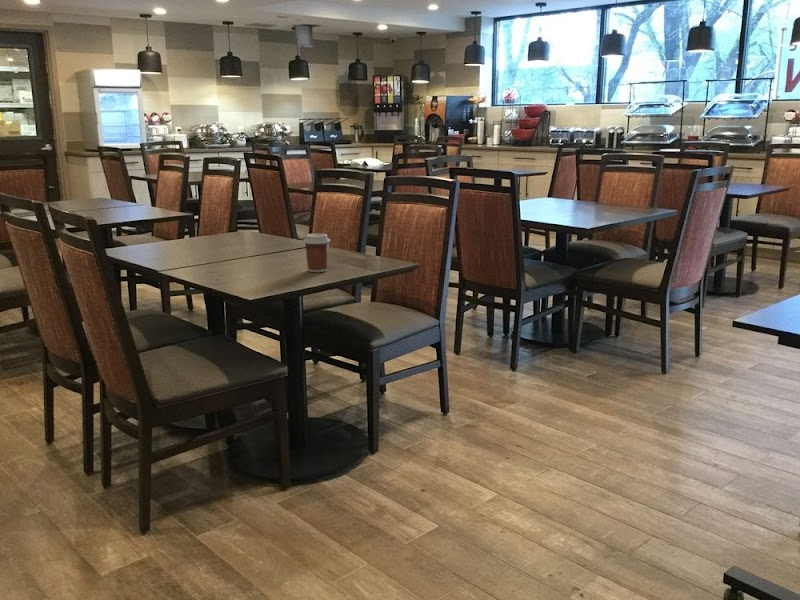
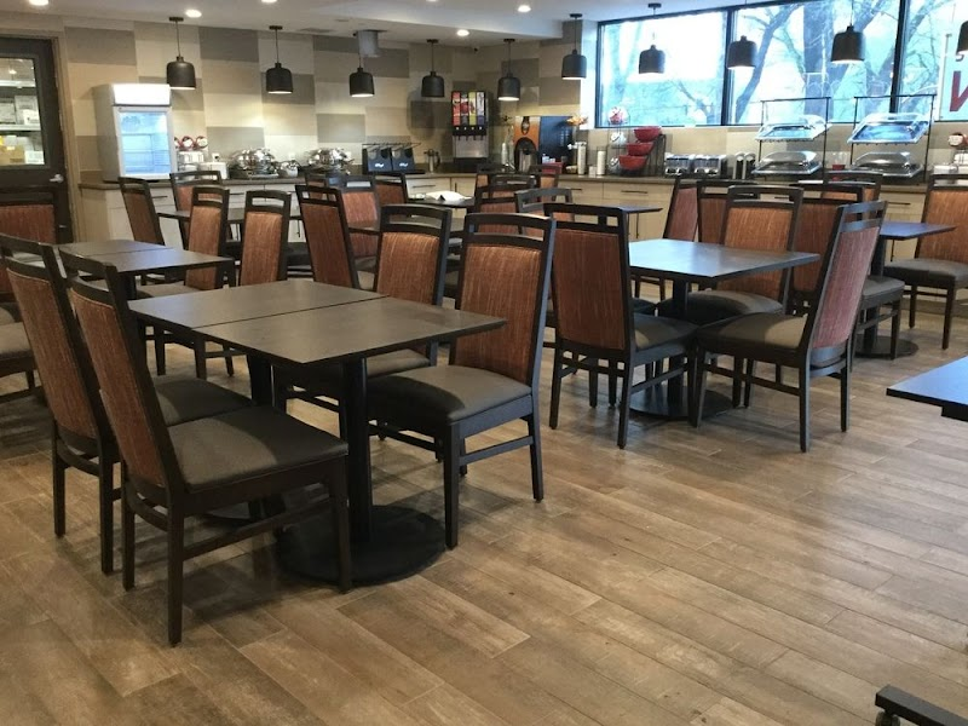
- coffee cup (317, 252)
